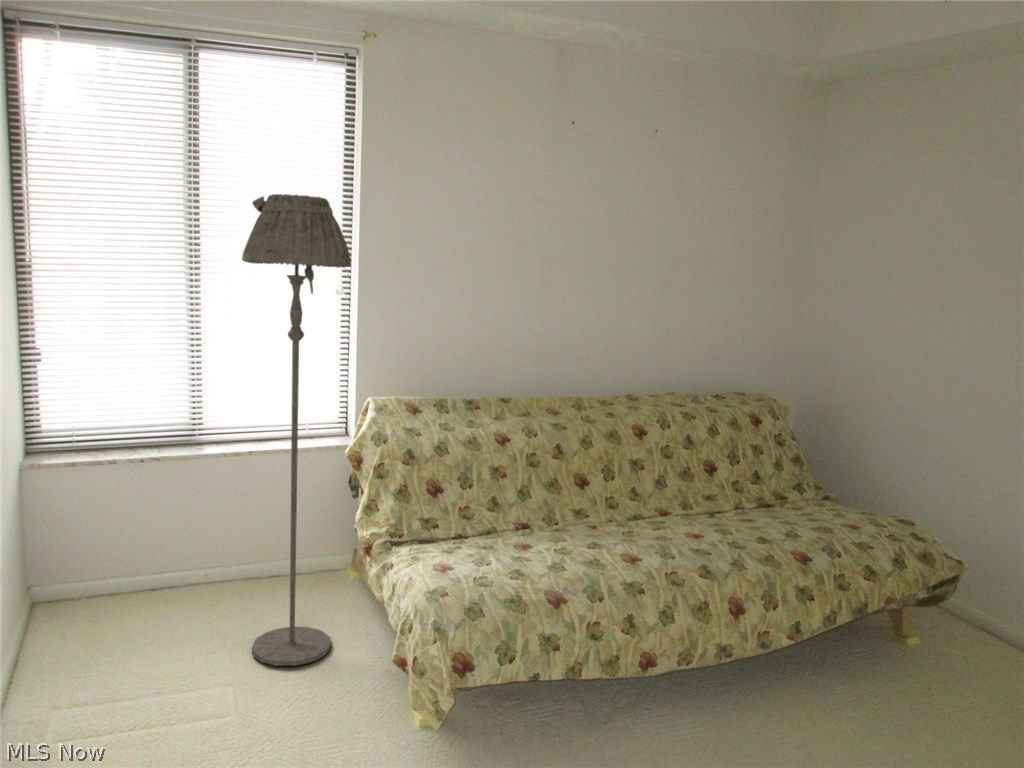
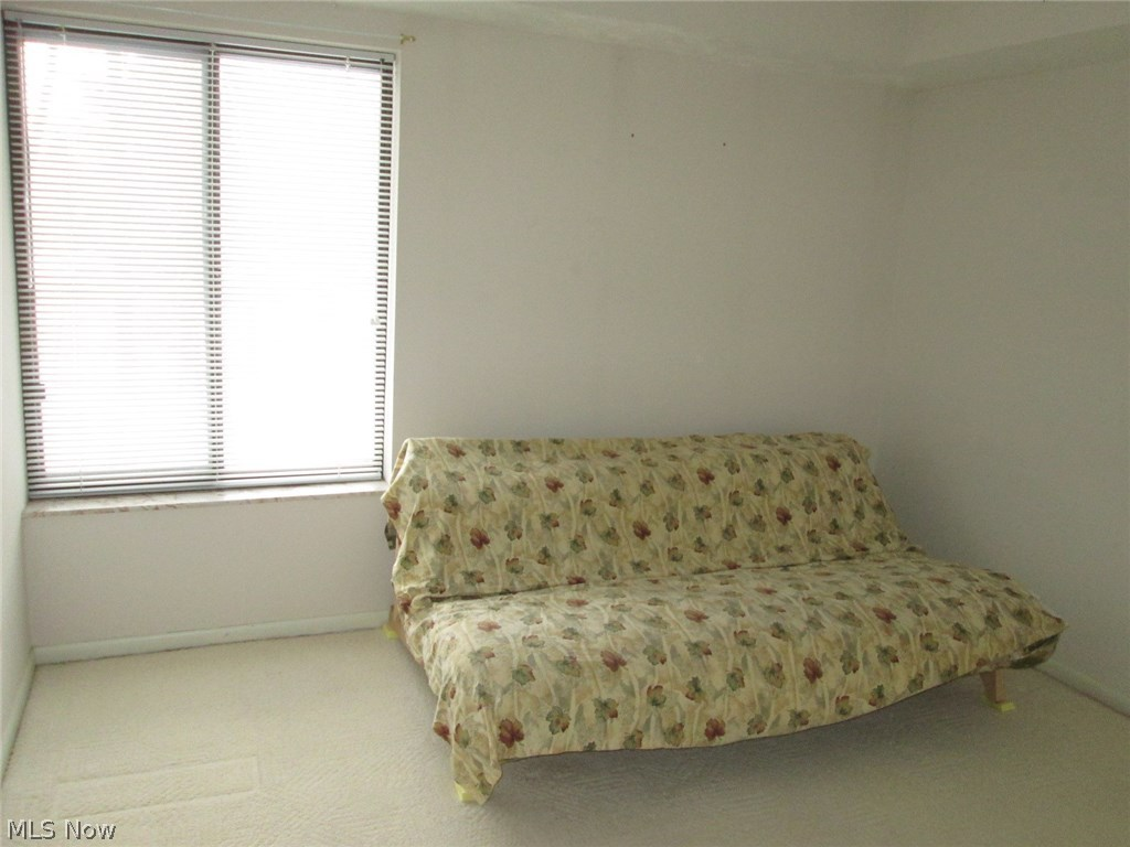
- floor lamp (295, 430)
